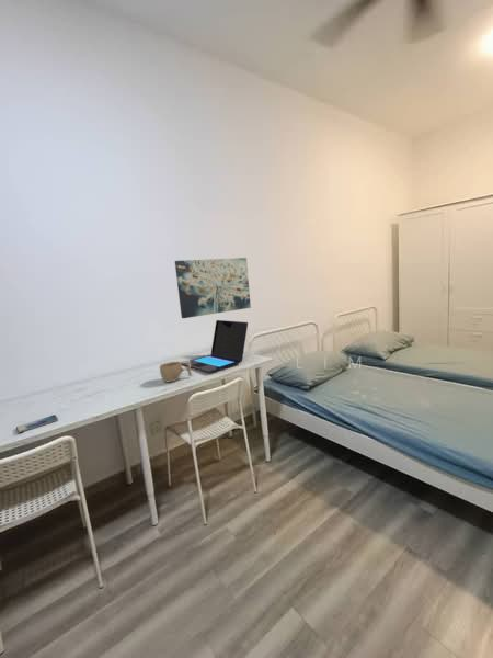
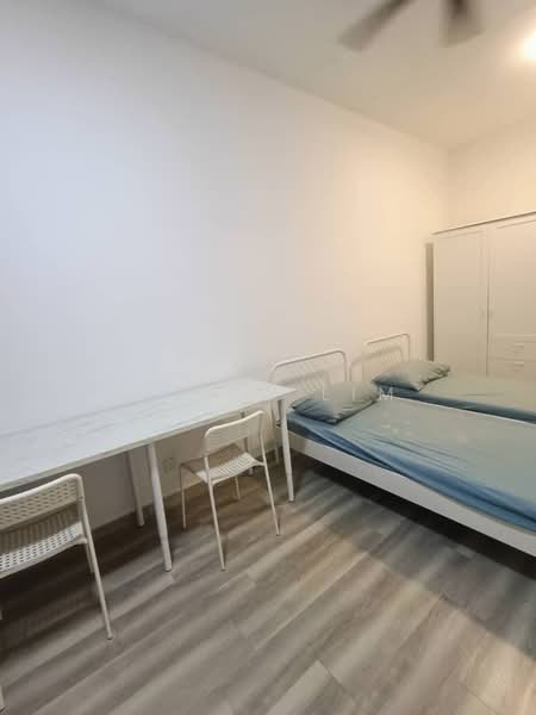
- wall art (215, 286)
- laptop (213, 343)
- smartphone (37, 423)
- cup (175, 371)
